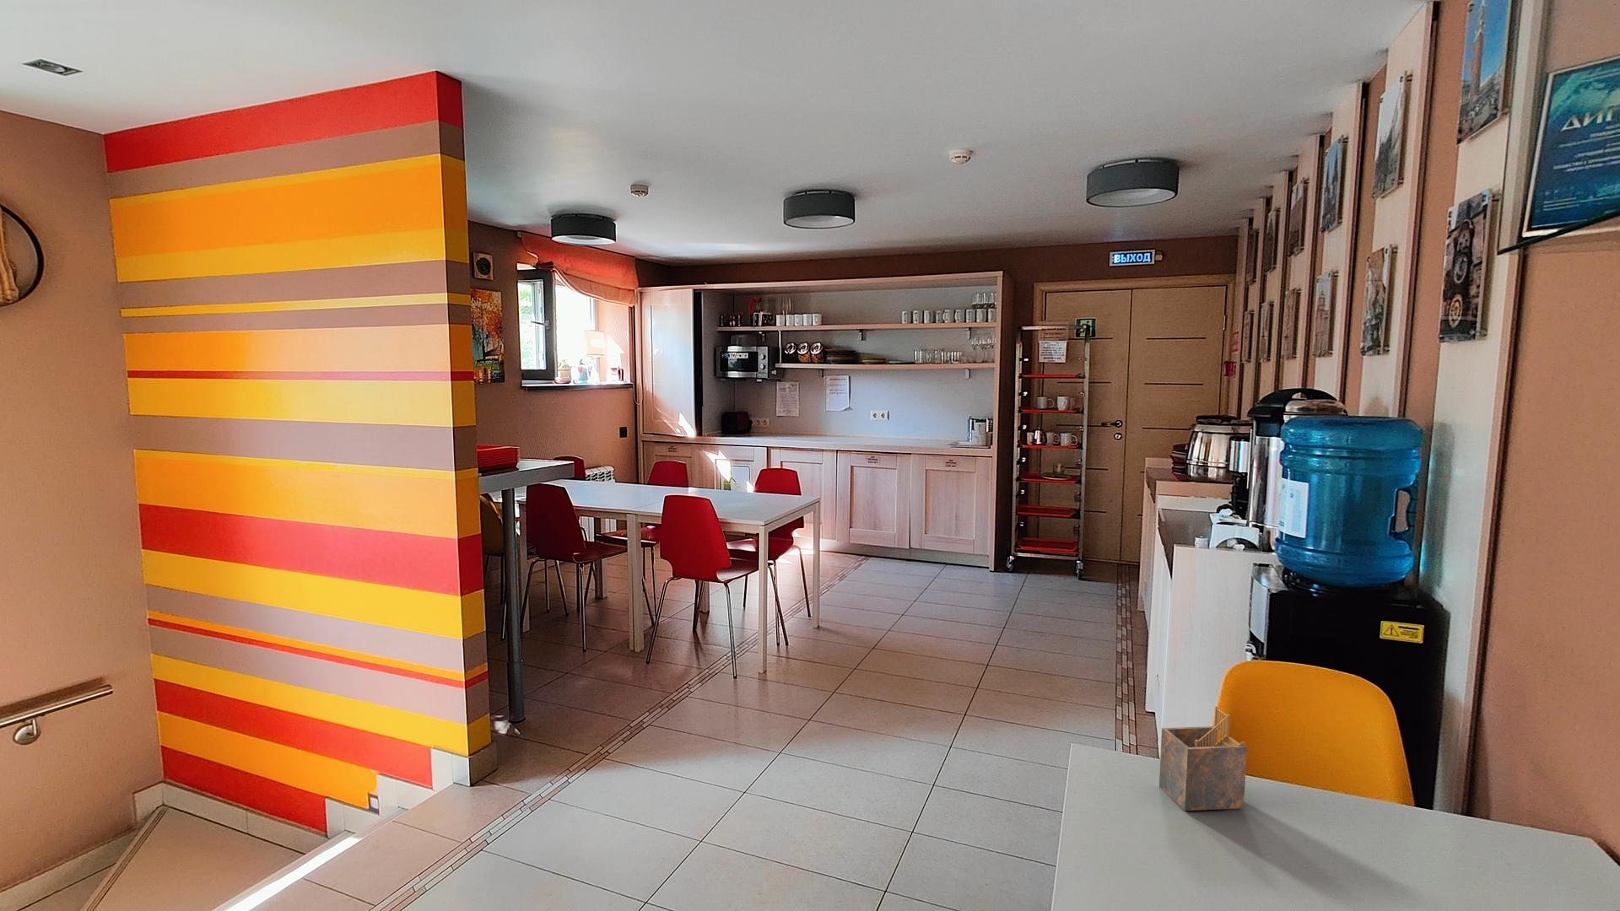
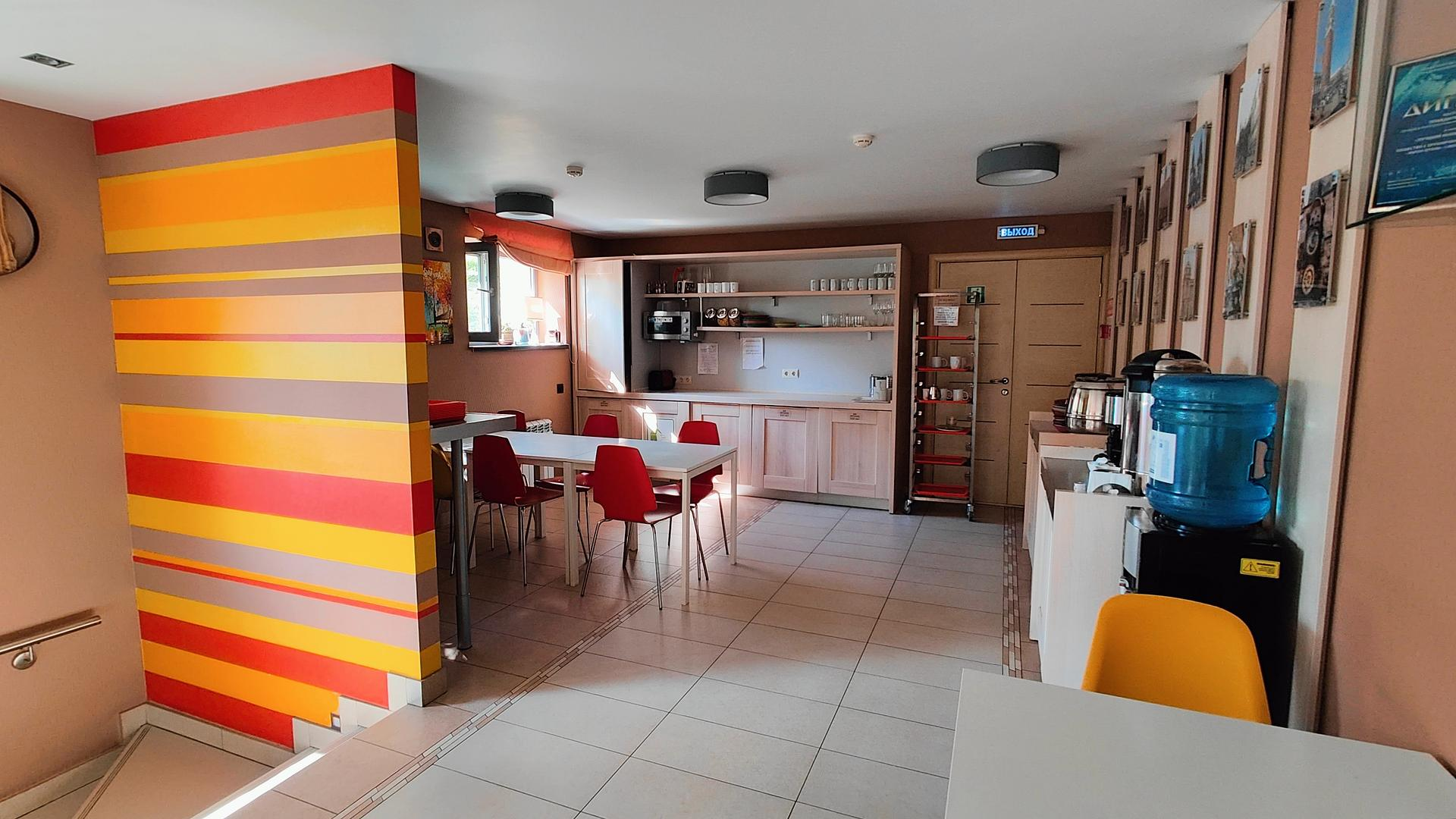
- napkin holder (1203, 755)
